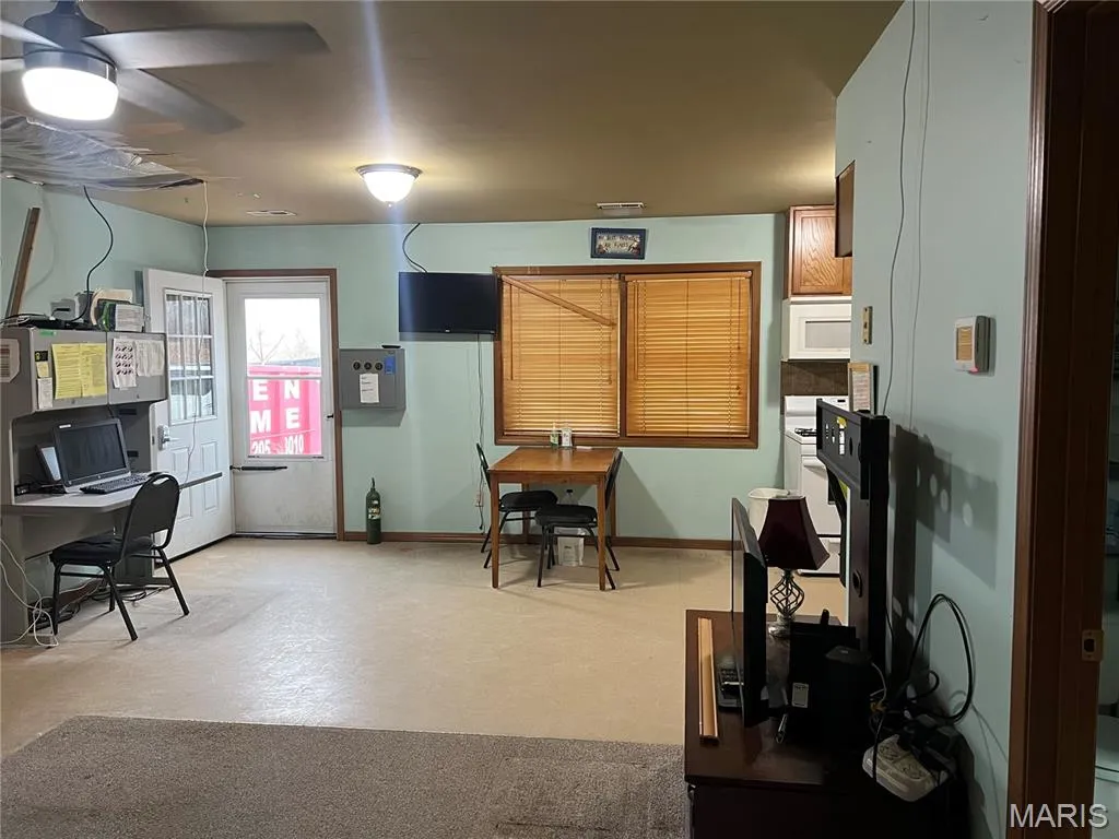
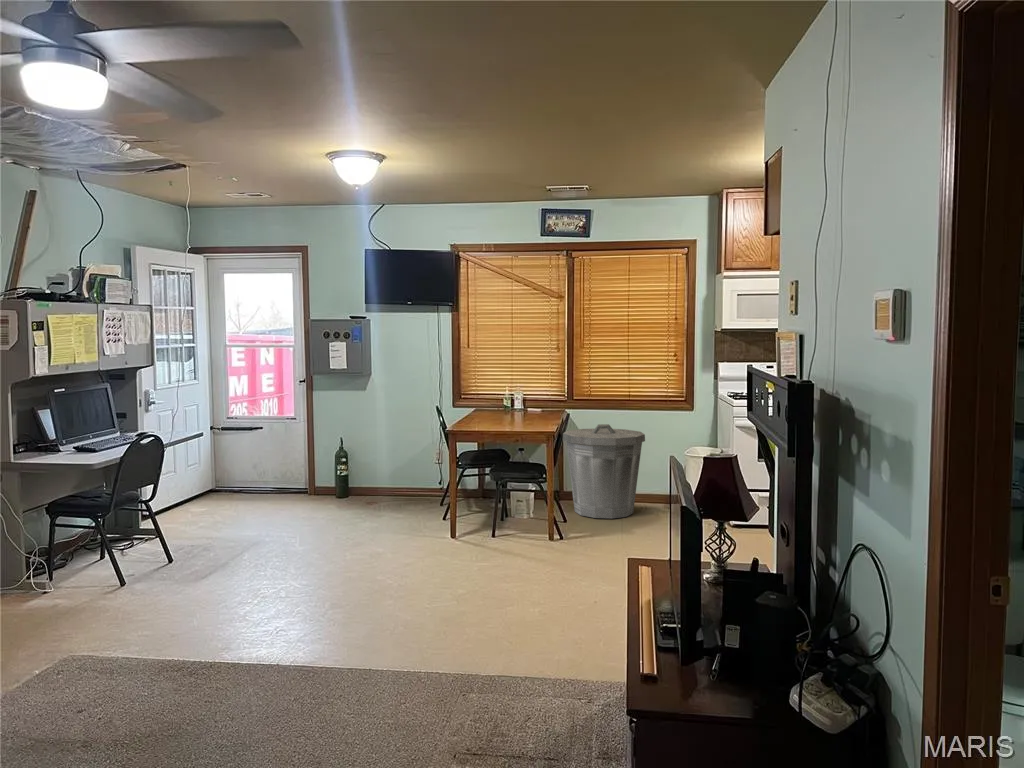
+ trash can (603, 467)
